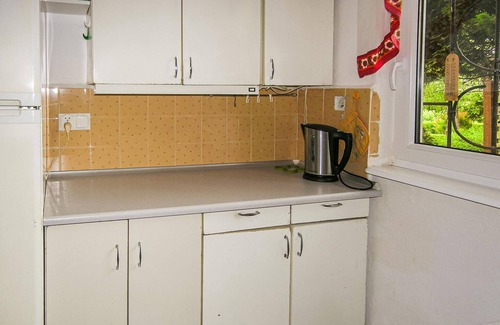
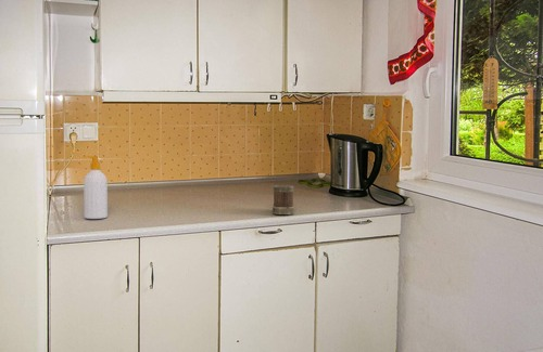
+ mug (281, 199)
+ soap bottle (94, 186)
